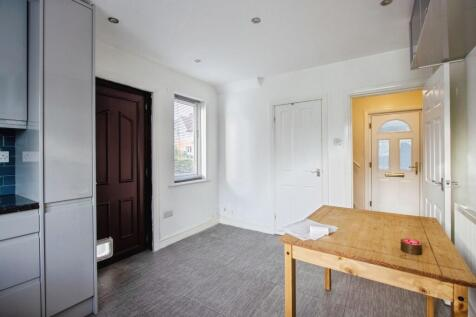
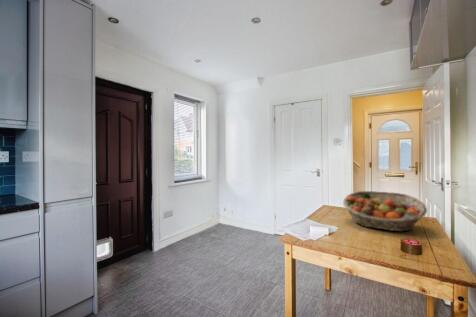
+ fruit basket (381, 209)
